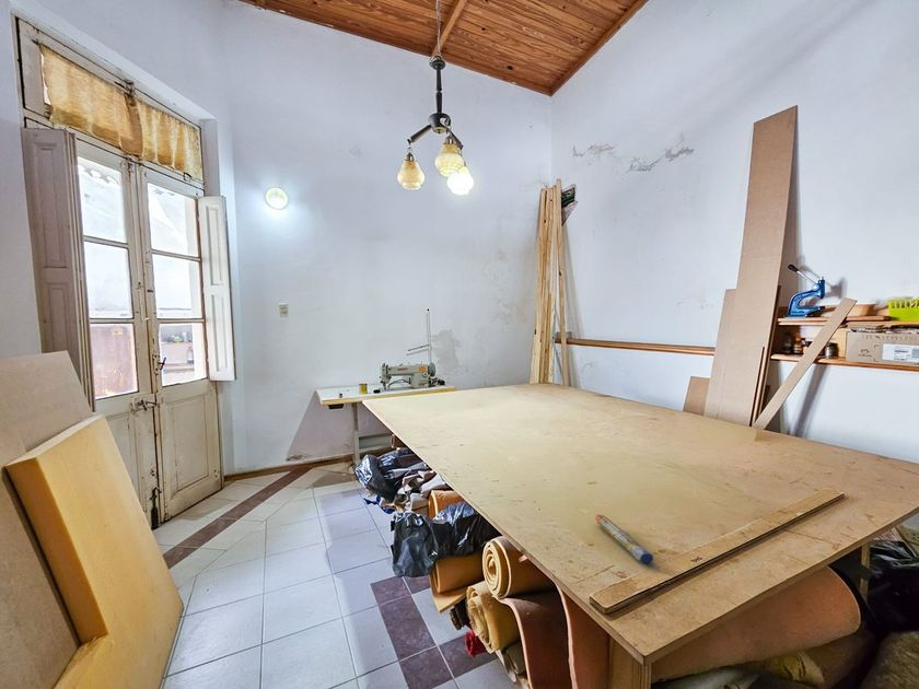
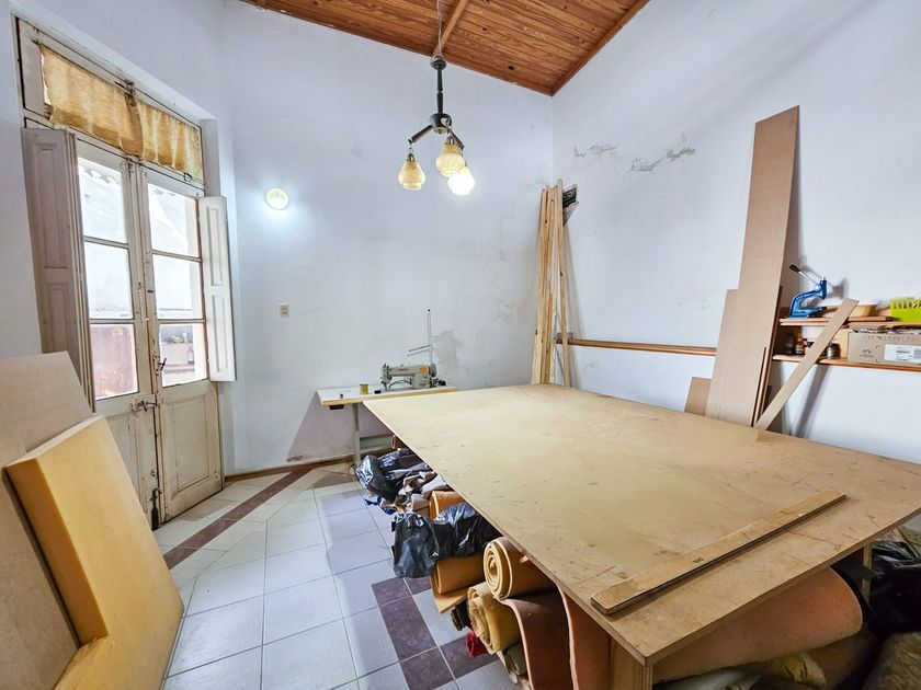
- marker pen (620, 535)
